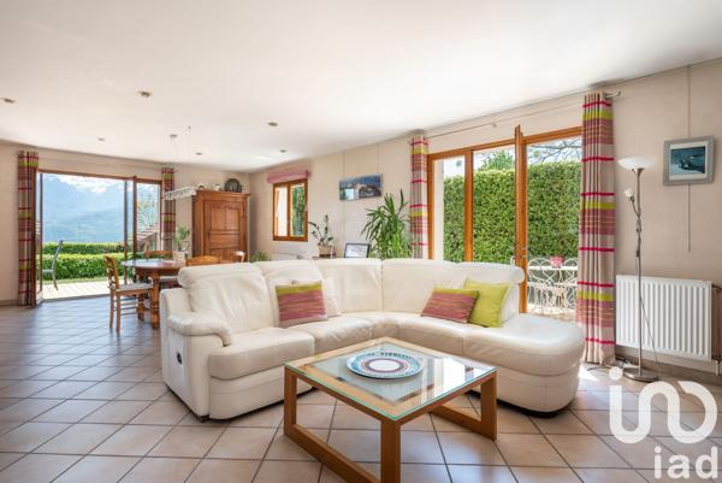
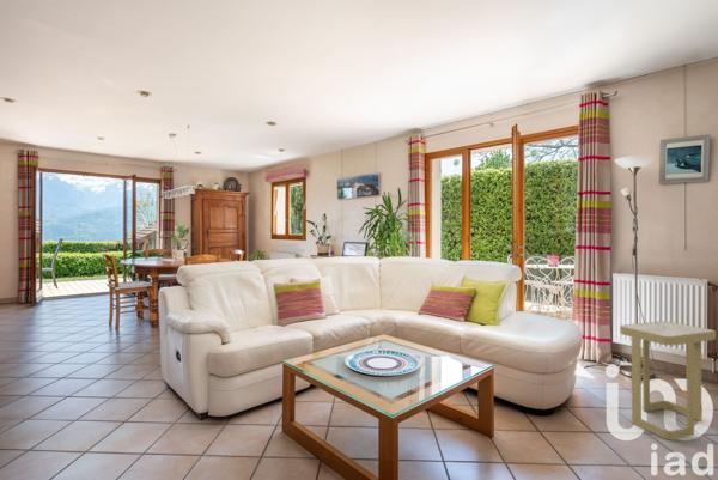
+ side table (649, 375)
